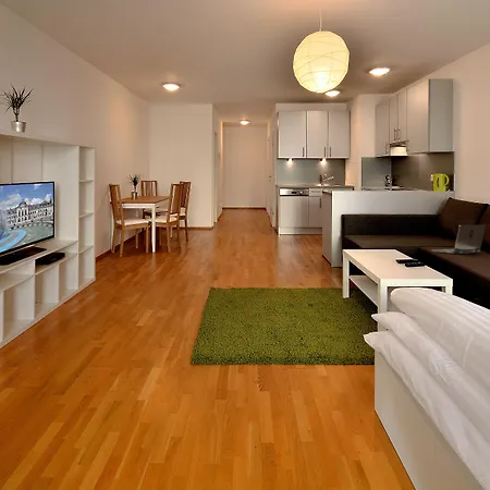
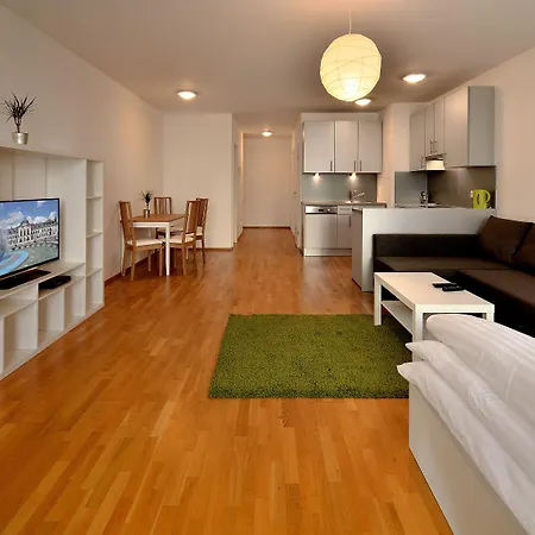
- laptop computer (457, 238)
